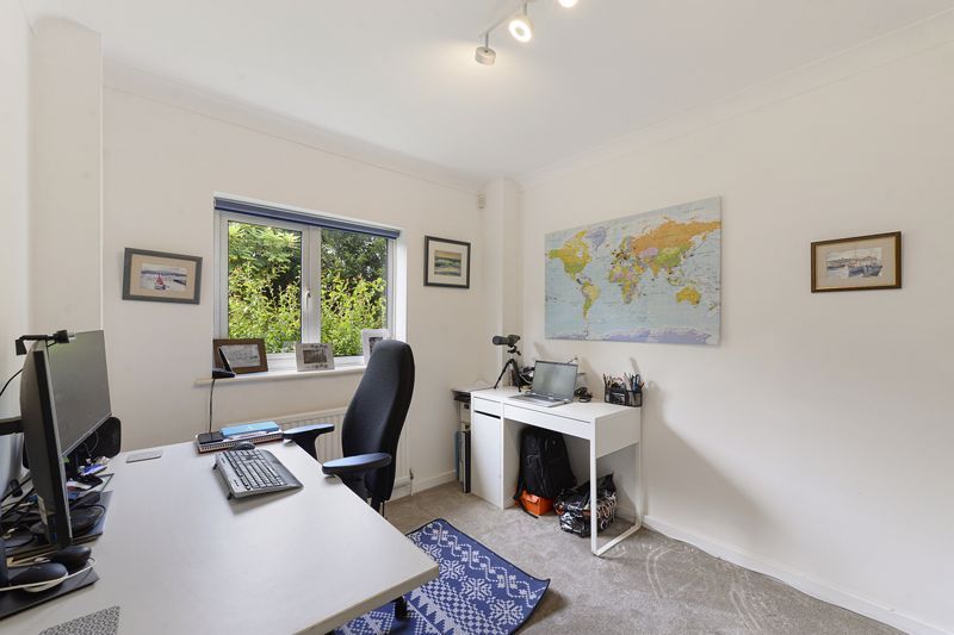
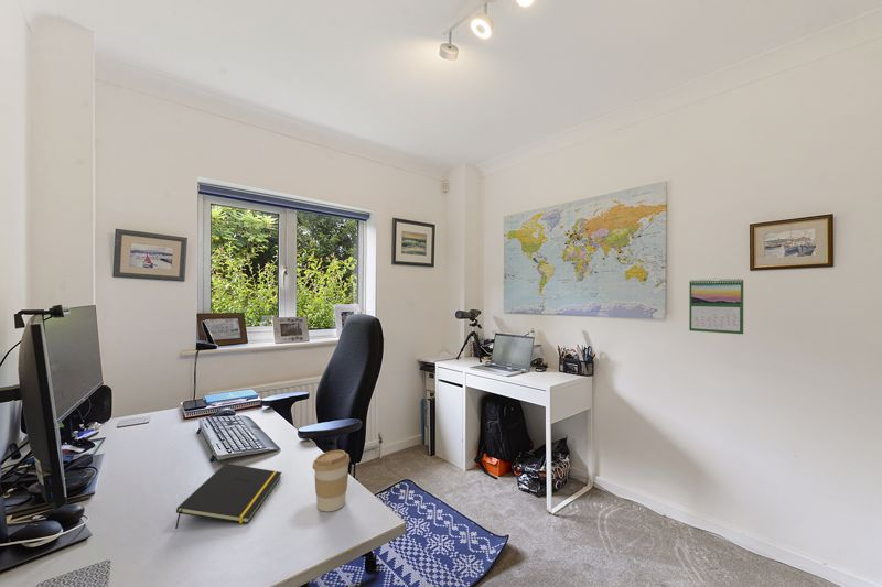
+ coffee cup (331, 478)
+ calendar (714, 305)
+ notepad (235, 490)
